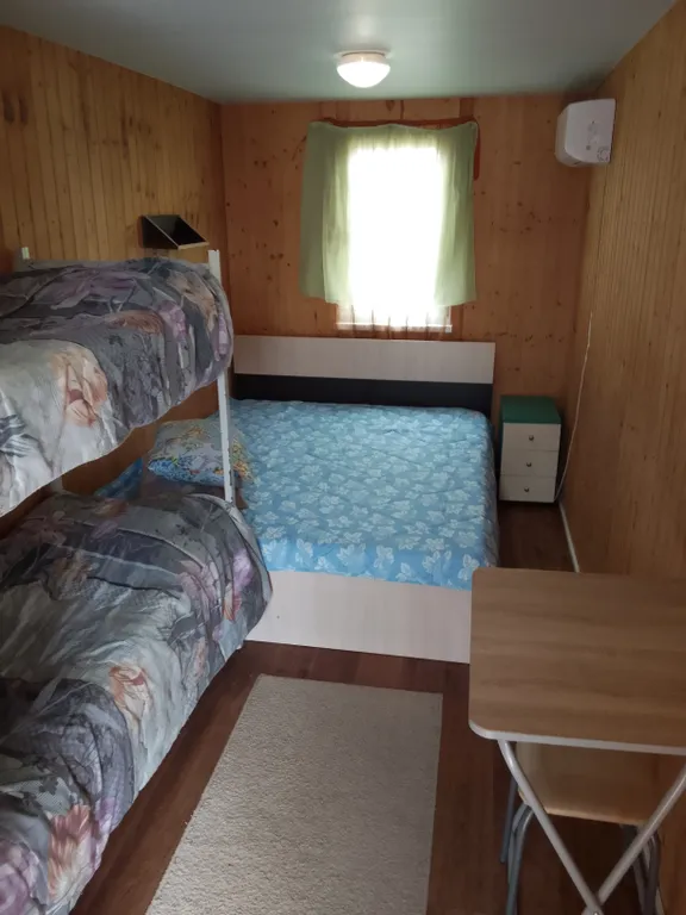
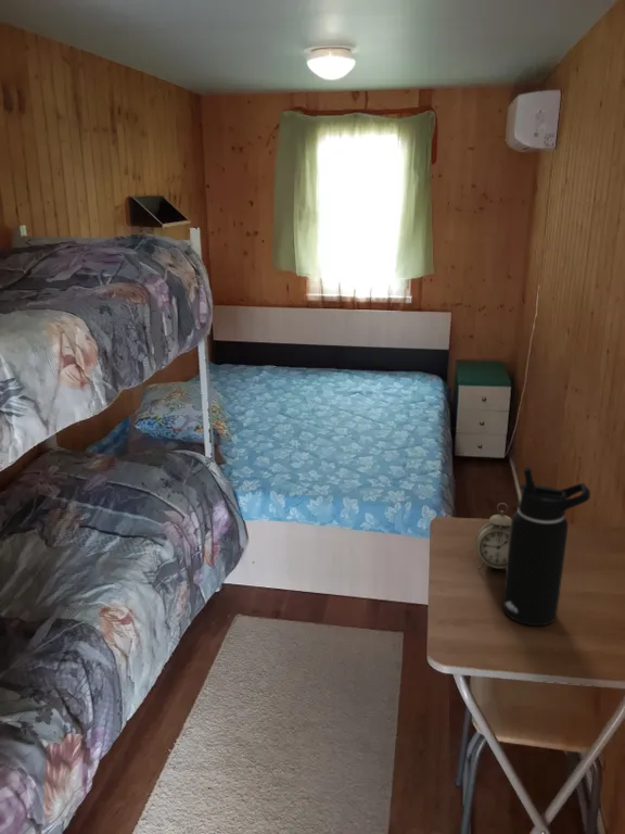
+ alarm clock (499, 536)
+ water bottle (545, 544)
